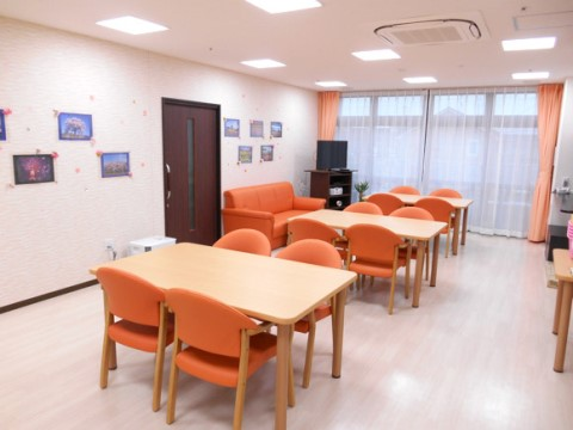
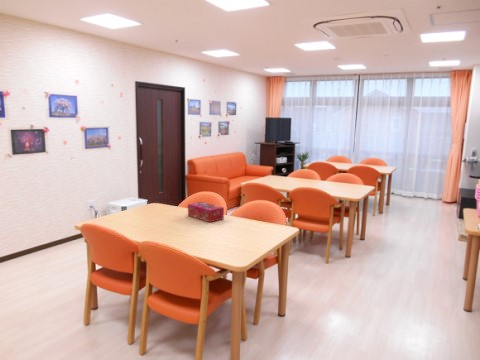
+ tissue box (205, 211)
